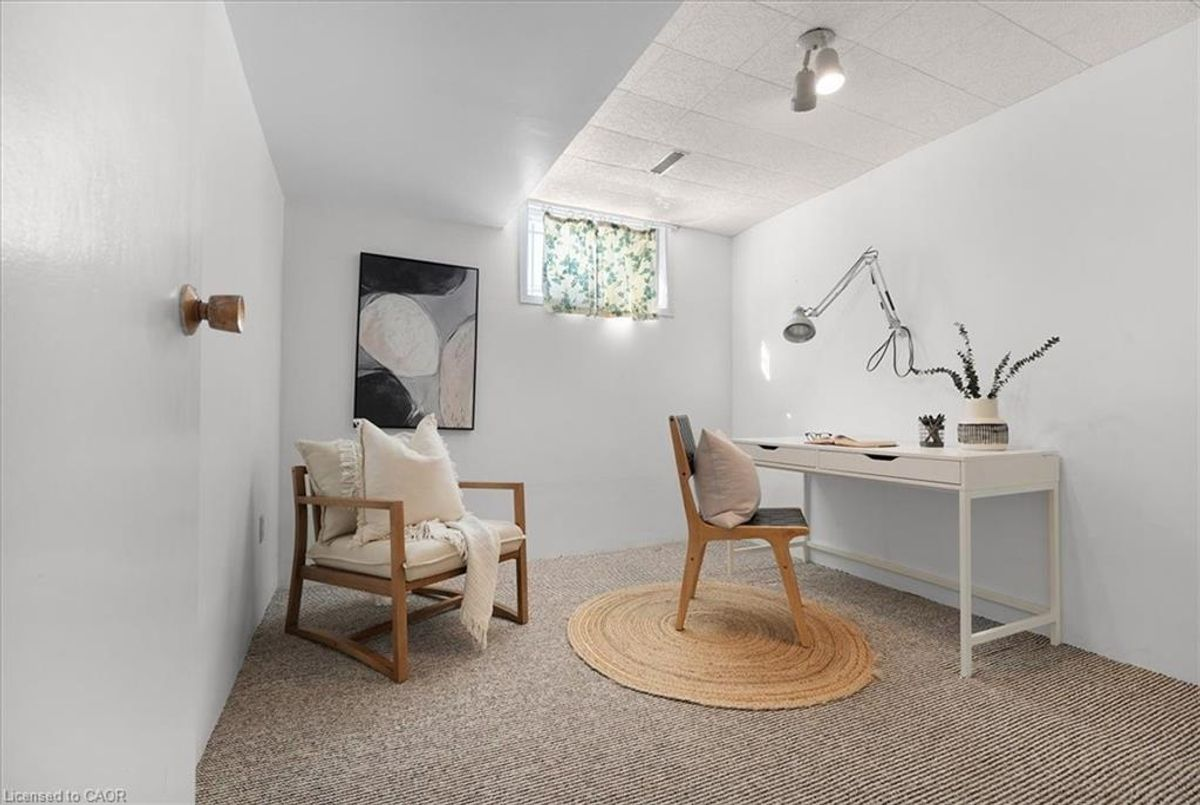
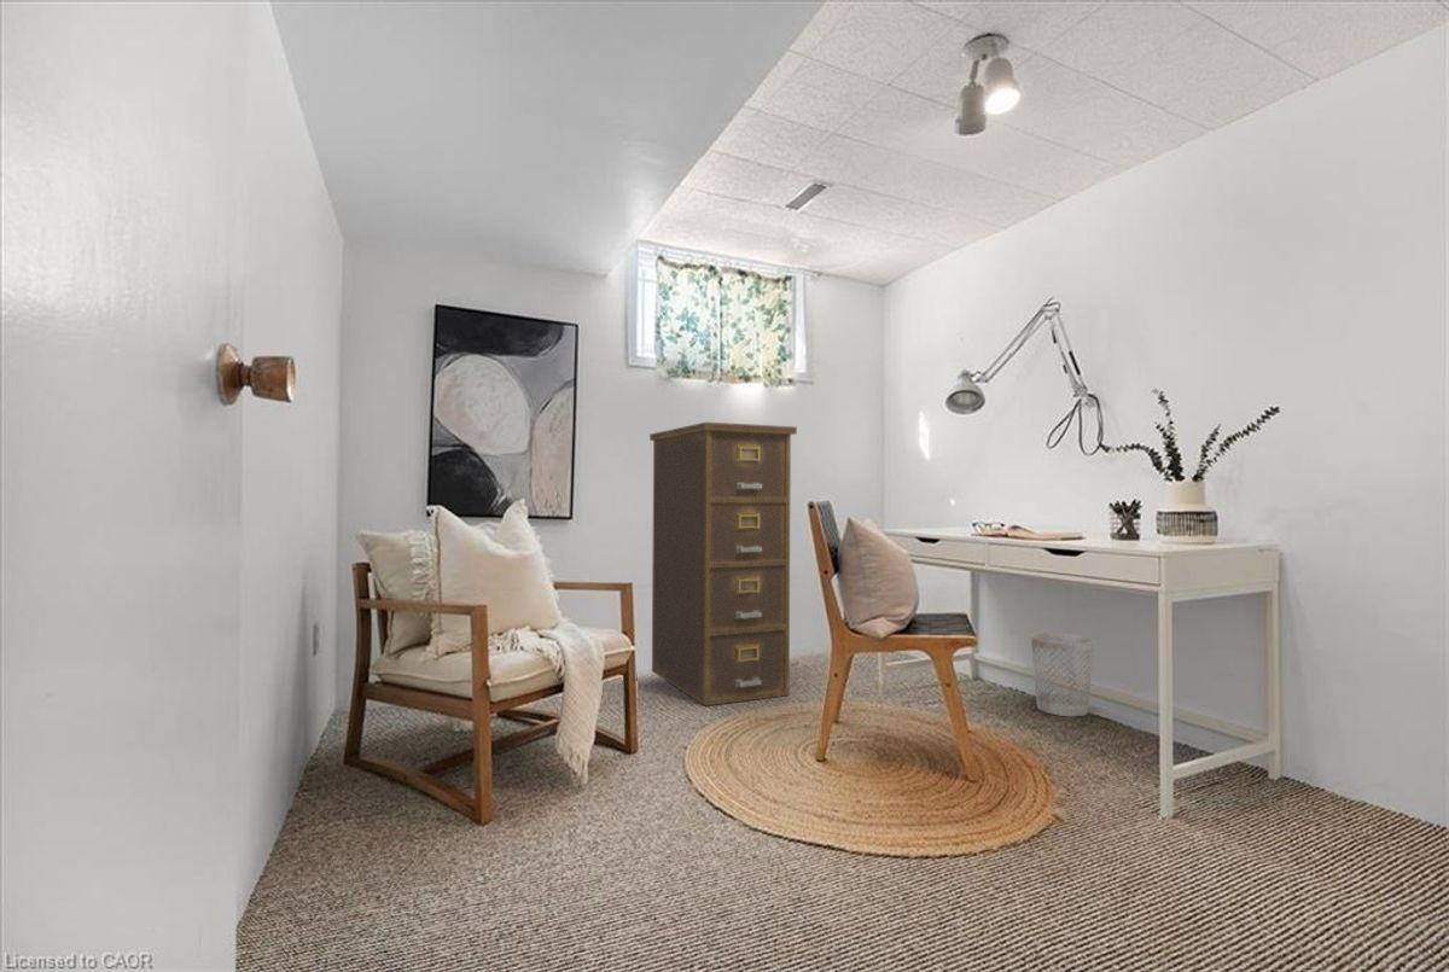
+ filing cabinet (717, 555)
+ wastebasket (1061, 673)
